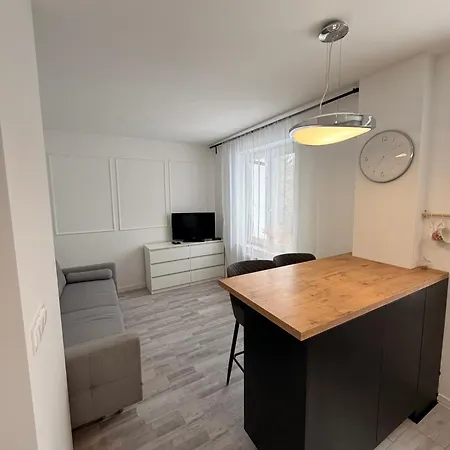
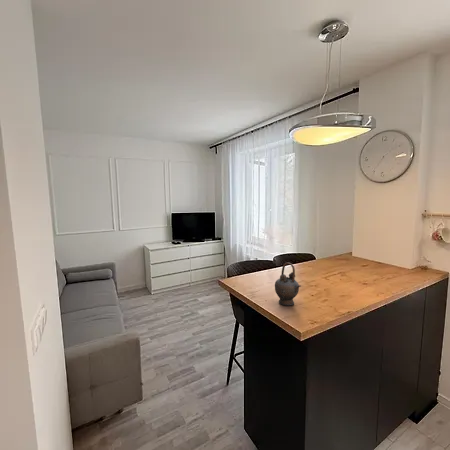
+ teapot (288, 283)
